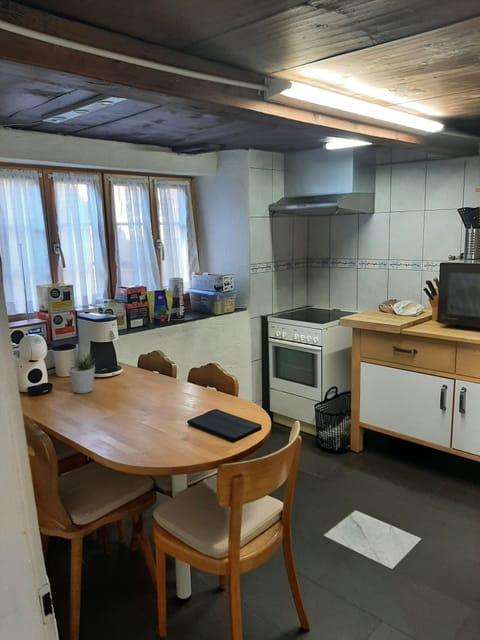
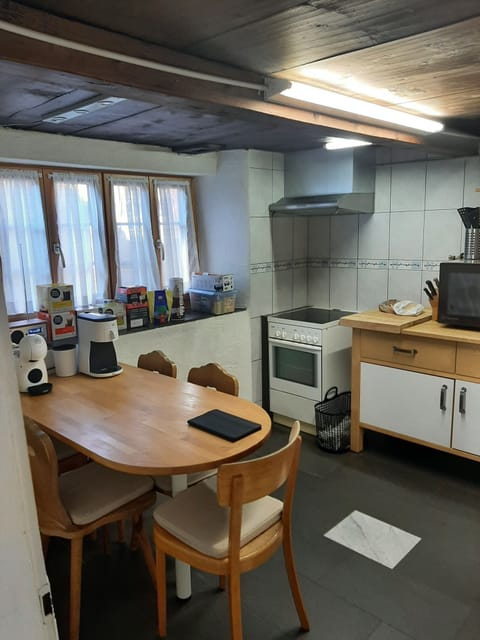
- potted plant (82, 371)
